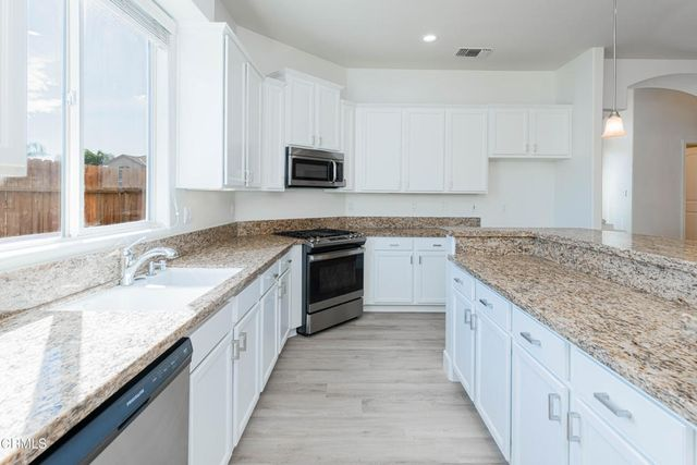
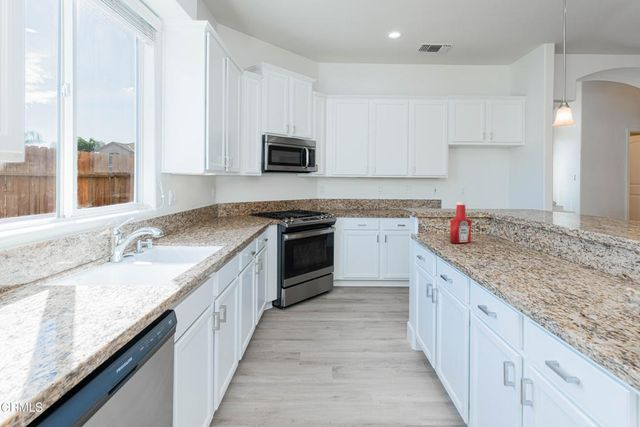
+ soap bottle (460, 222)
